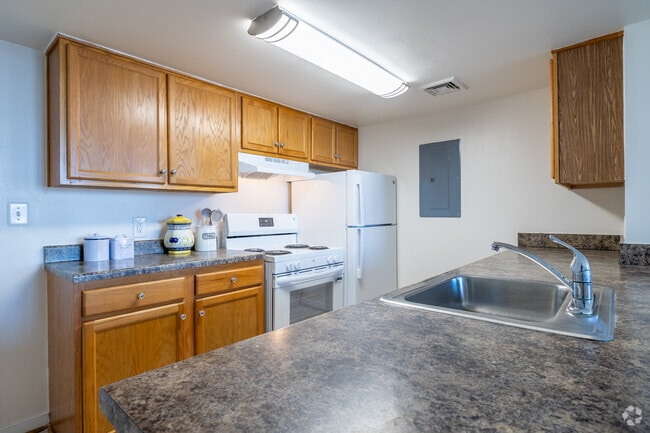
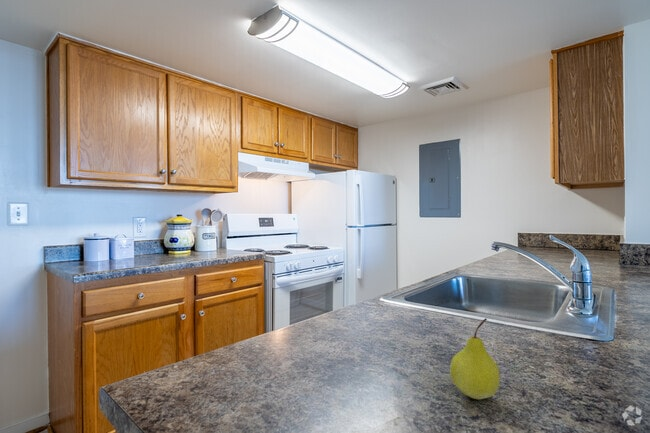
+ fruit (474, 356)
